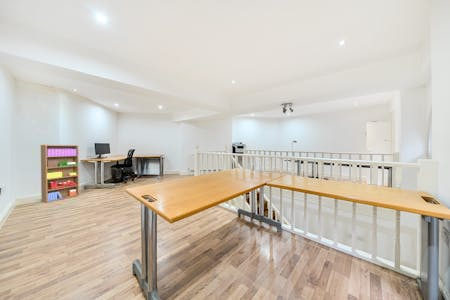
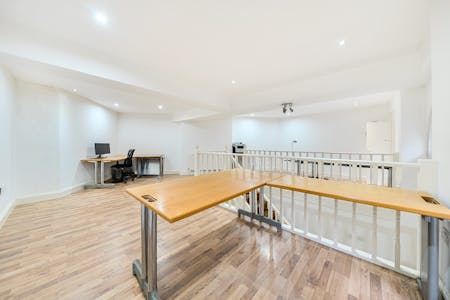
- bookshelf (61, 171)
